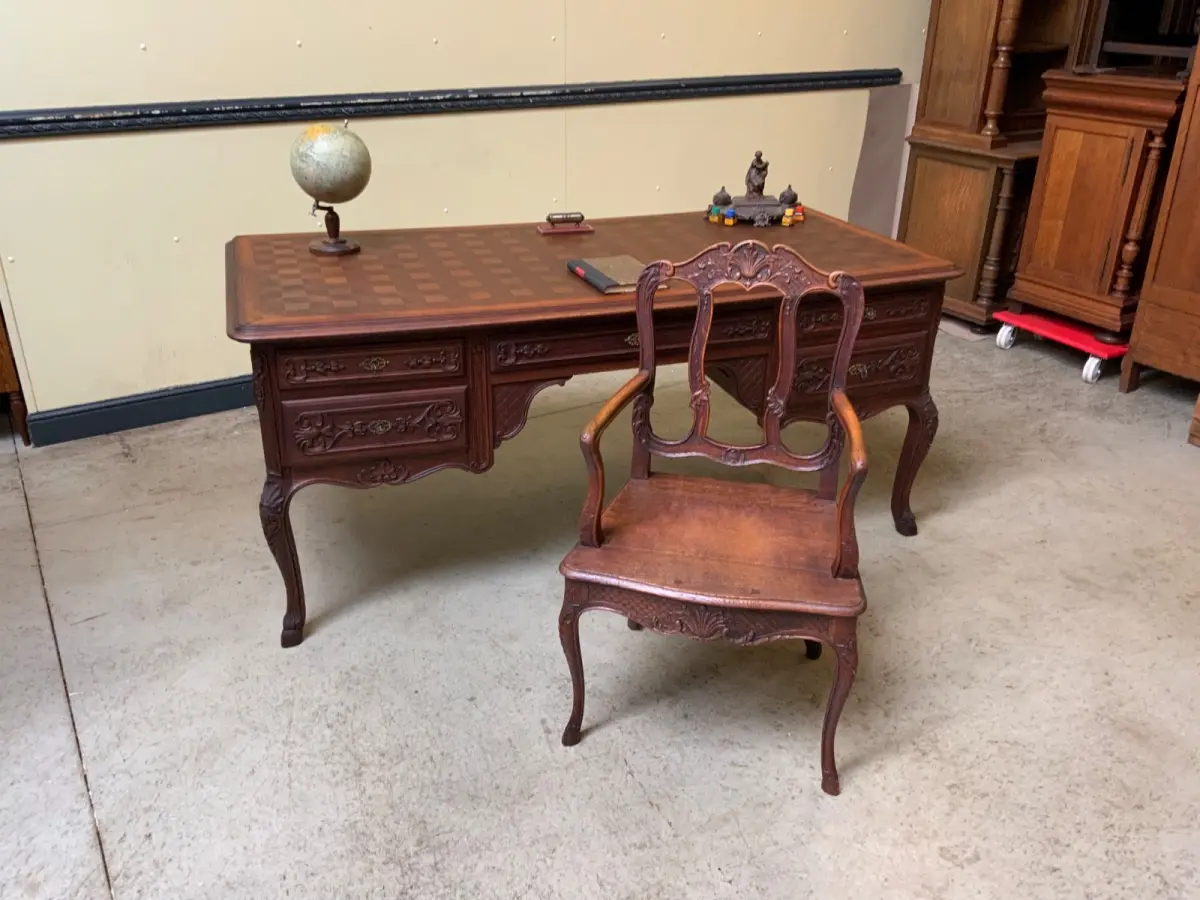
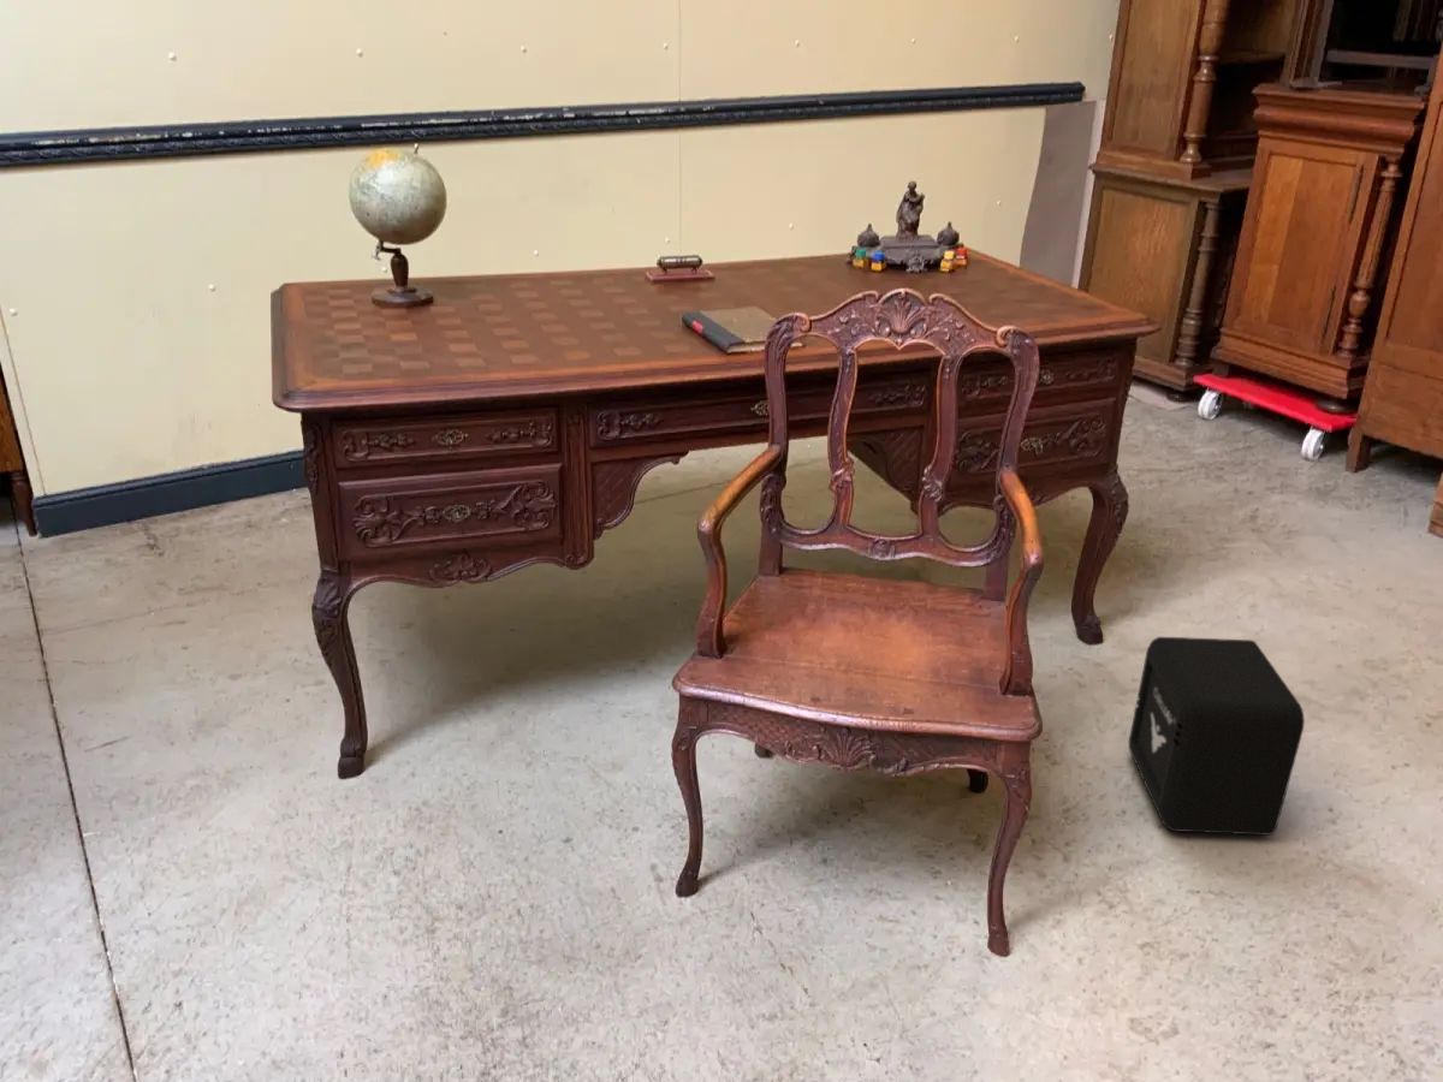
+ air purifier (1206, 732)
